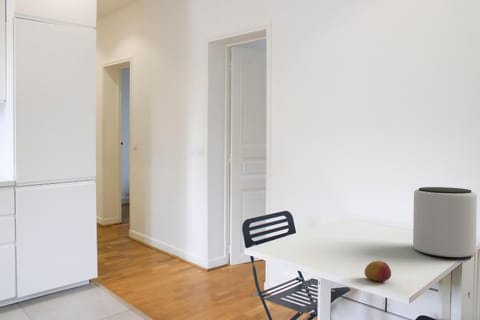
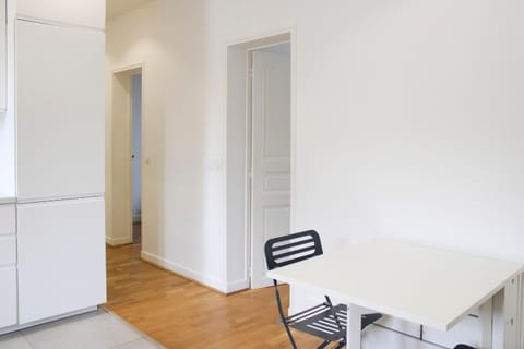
- fruit (377, 270)
- plant pot (444, 220)
